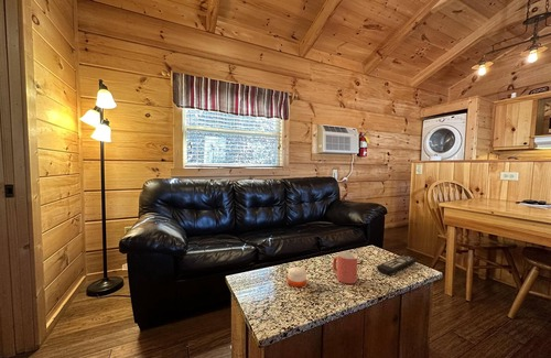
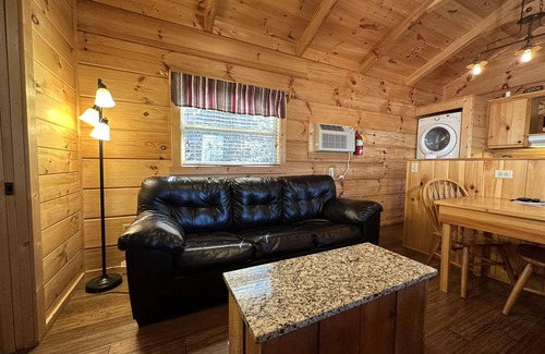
- candle (296, 270)
- mug (343, 265)
- remote control (397, 263)
